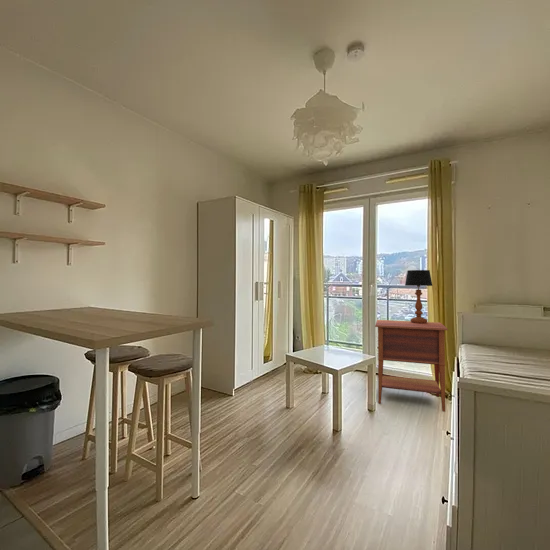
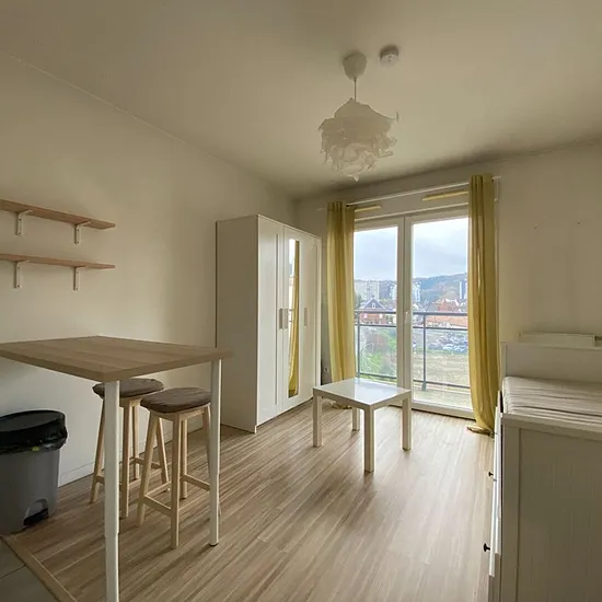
- table lamp (418, 296)
- nightstand (409, 361)
